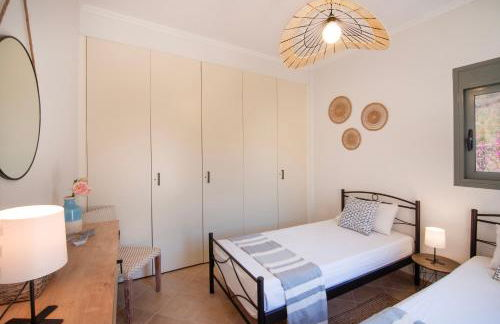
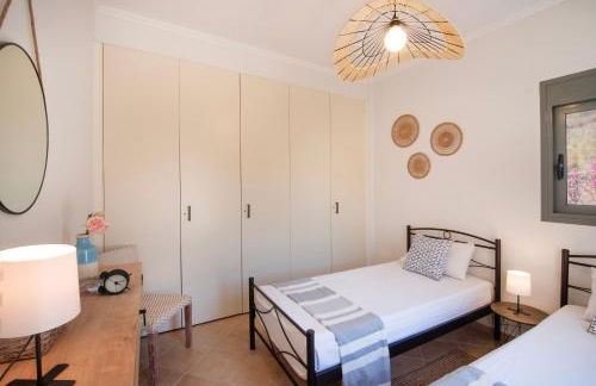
+ alarm clock (114, 281)
